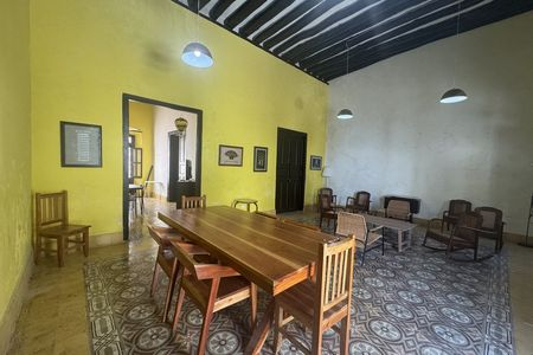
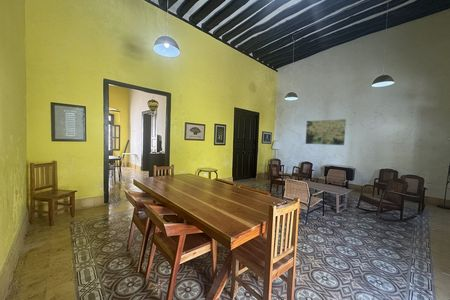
+ wall art (324, 132)
